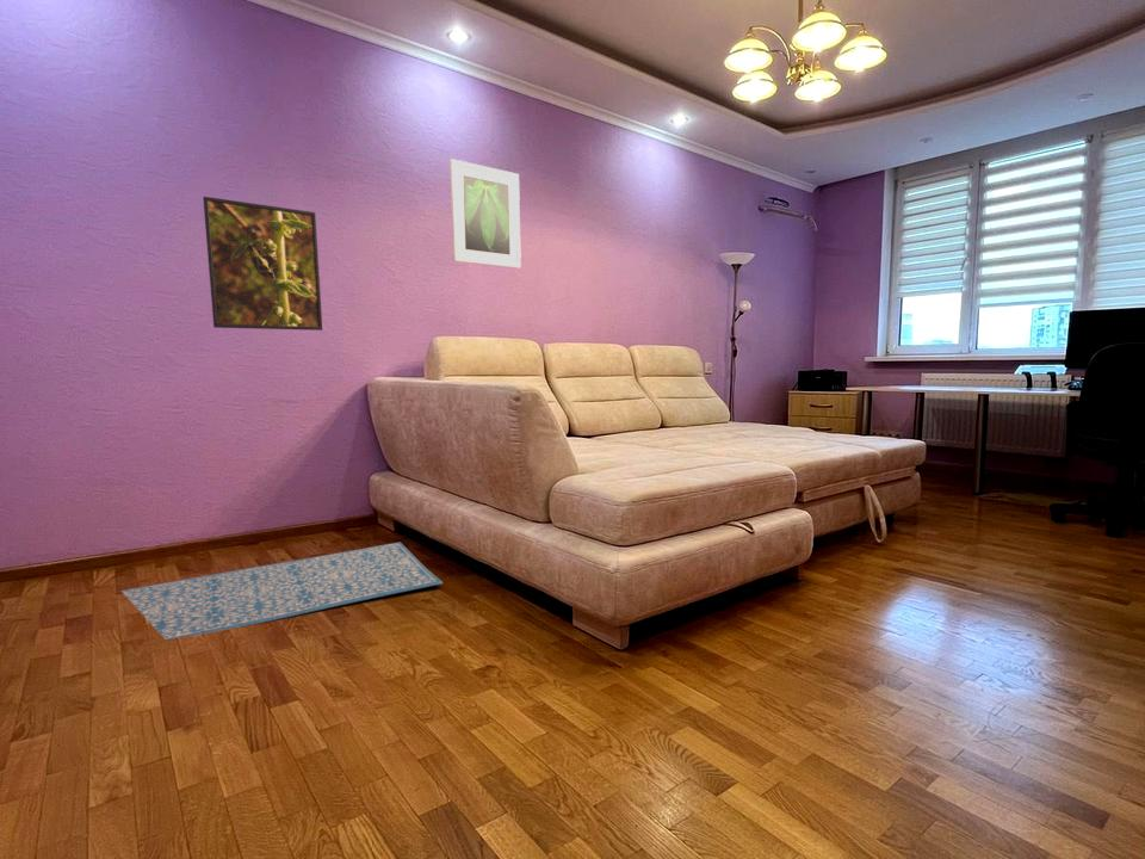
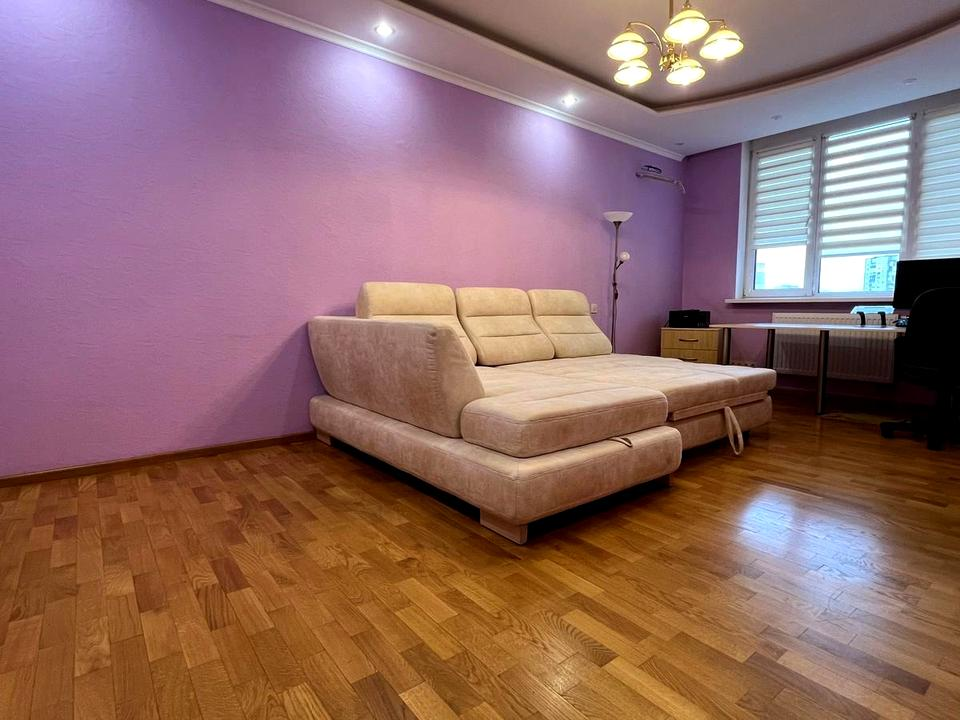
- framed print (266, 267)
- rug (258, 591)
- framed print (487, 216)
